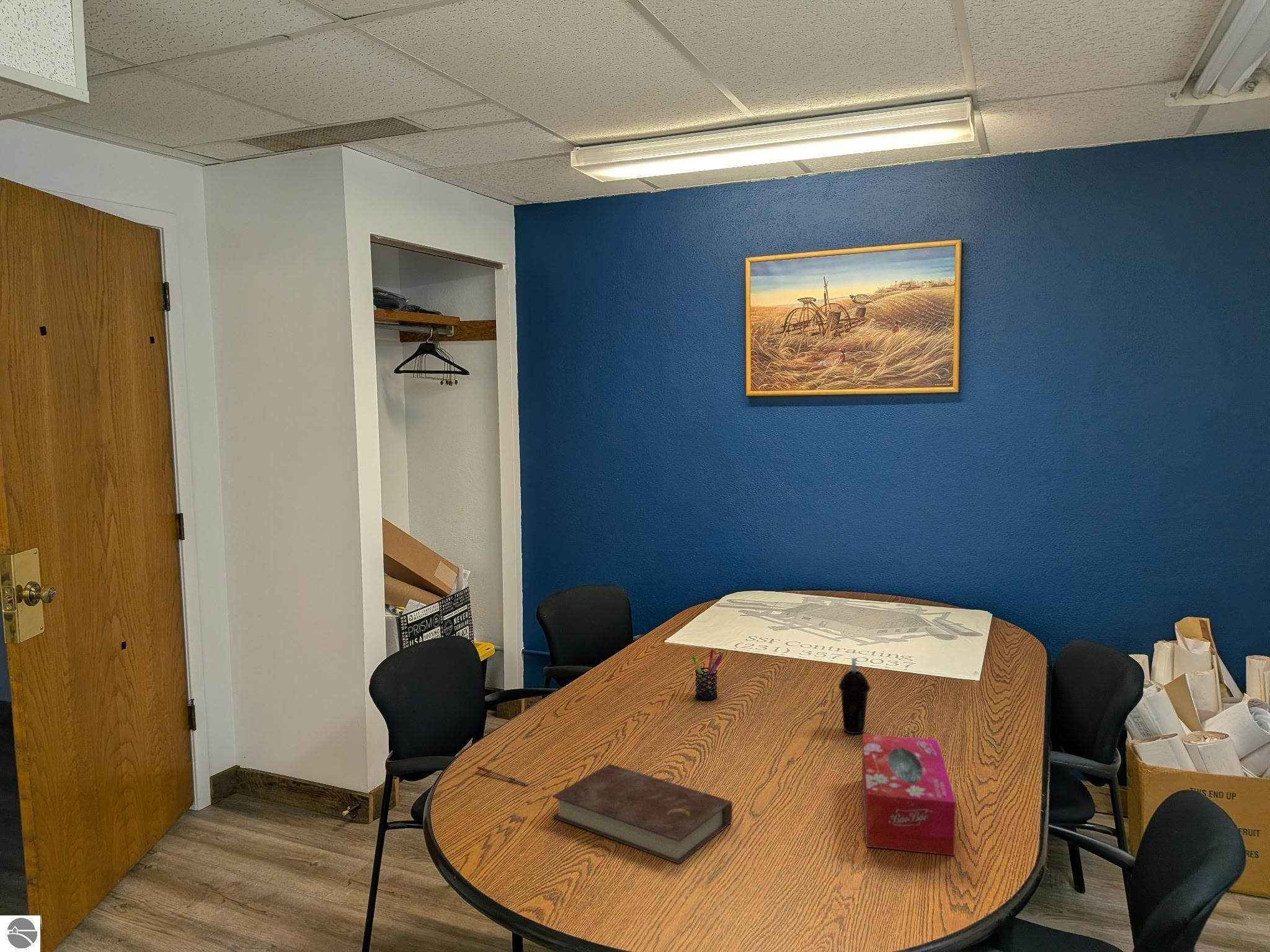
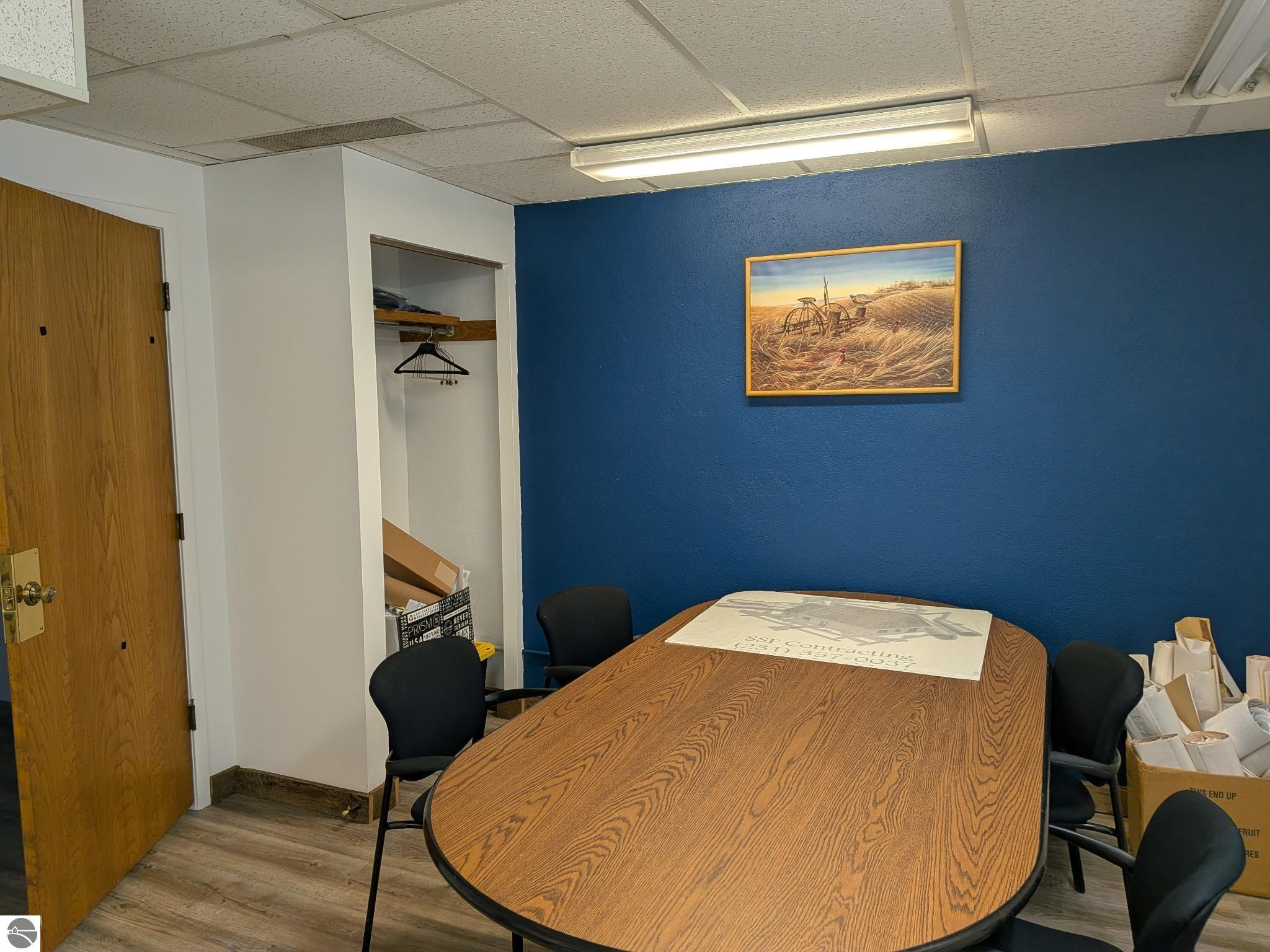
- pen (502, 775)
- book (641, 809)
- tissue box (904, 789)
- pen holder (704, 673)
- cup (854, 694)
